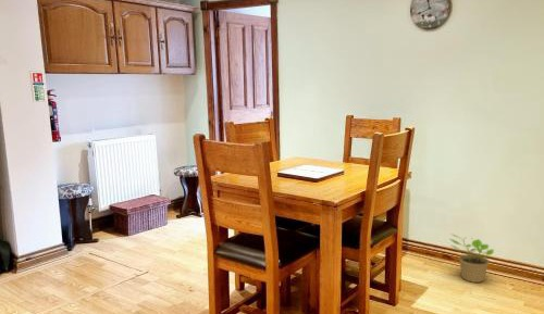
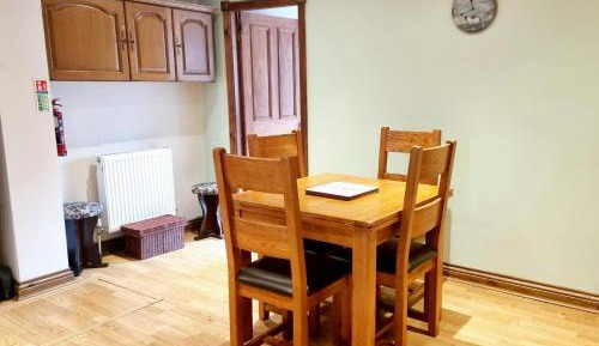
- potted plant (471, 254)
